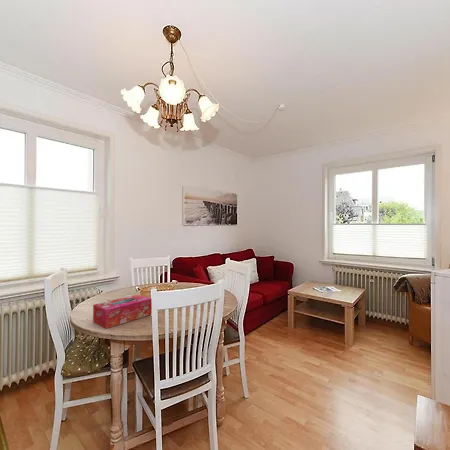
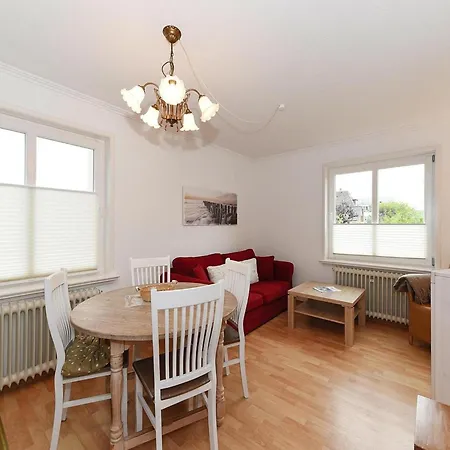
- tissue box (123, 309)
